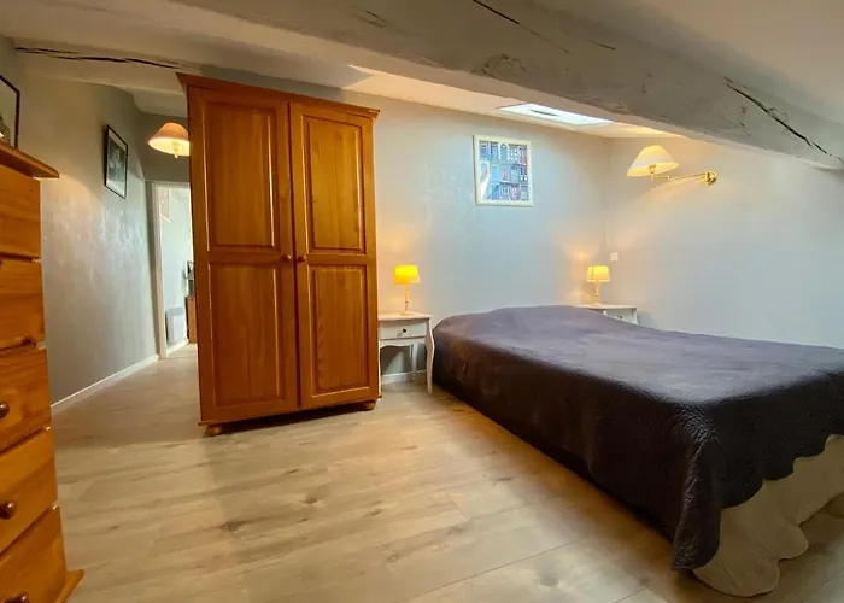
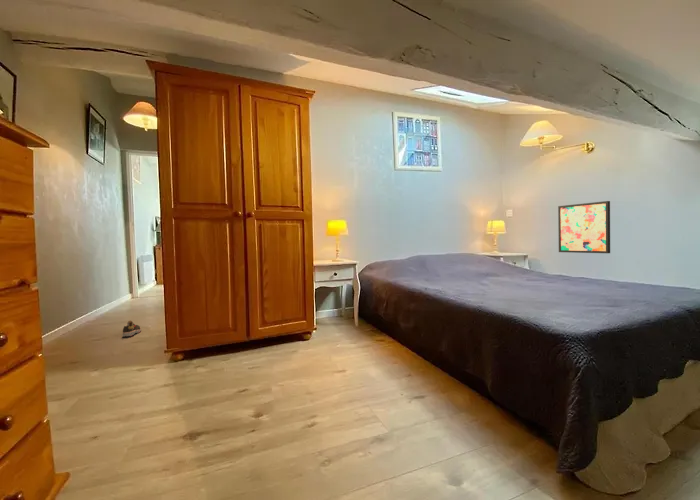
+ shoe (132, 326)
+ wall art (582, 228)
